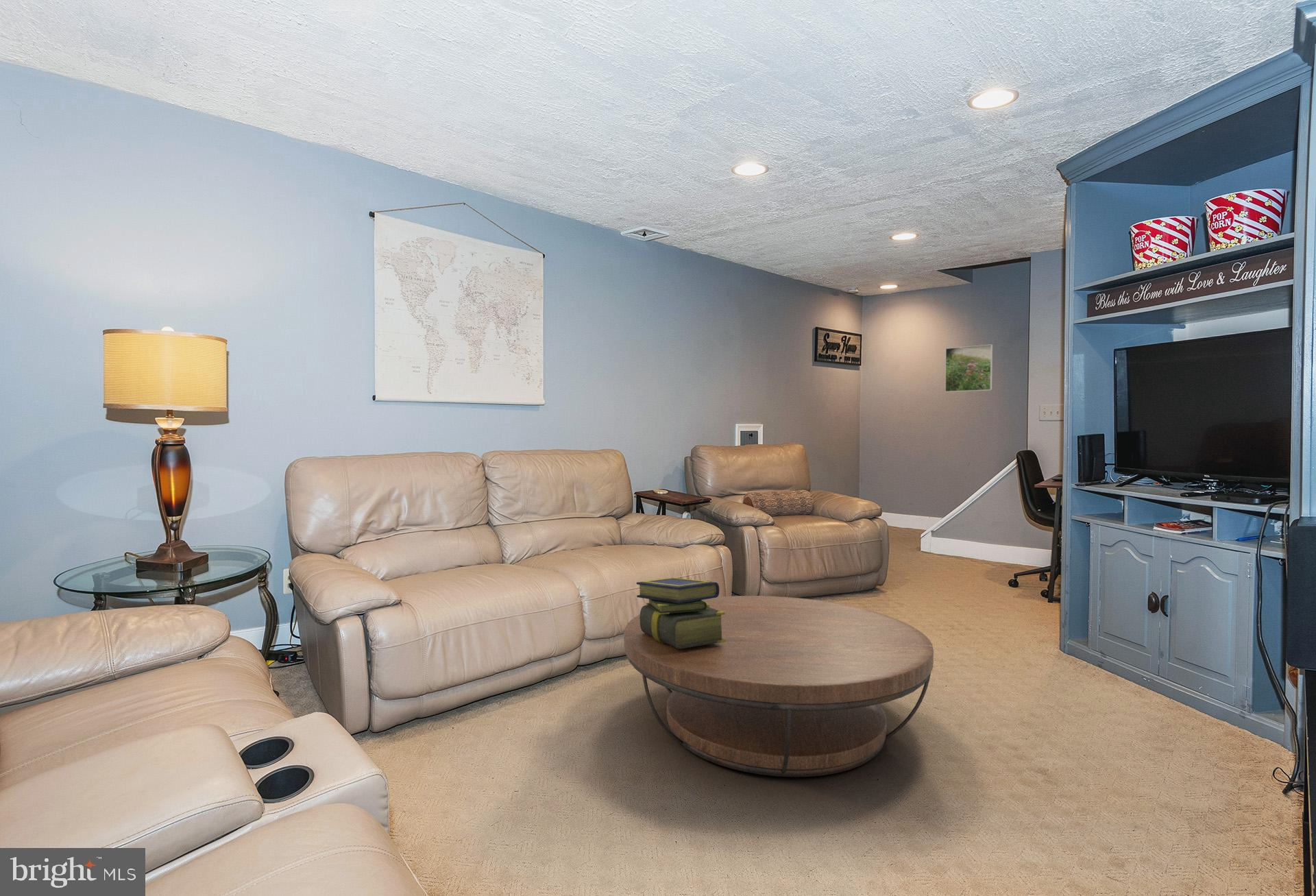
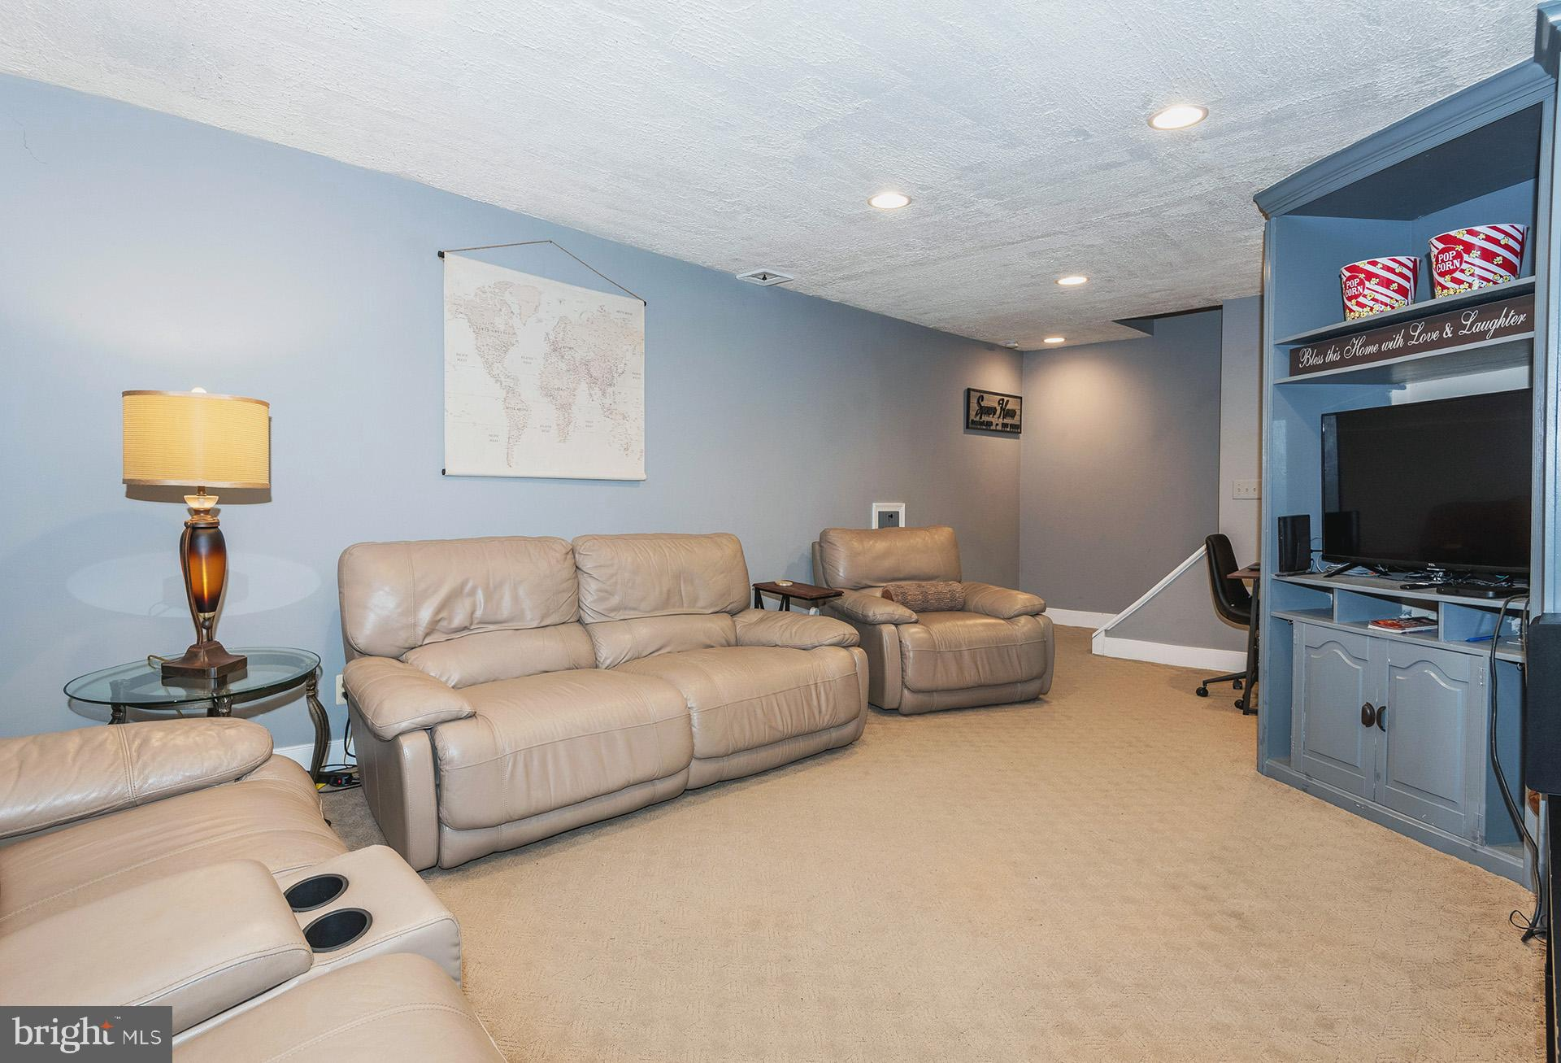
- stack of books (677, 608)
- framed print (968, 368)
- coffee table (772, 677)
